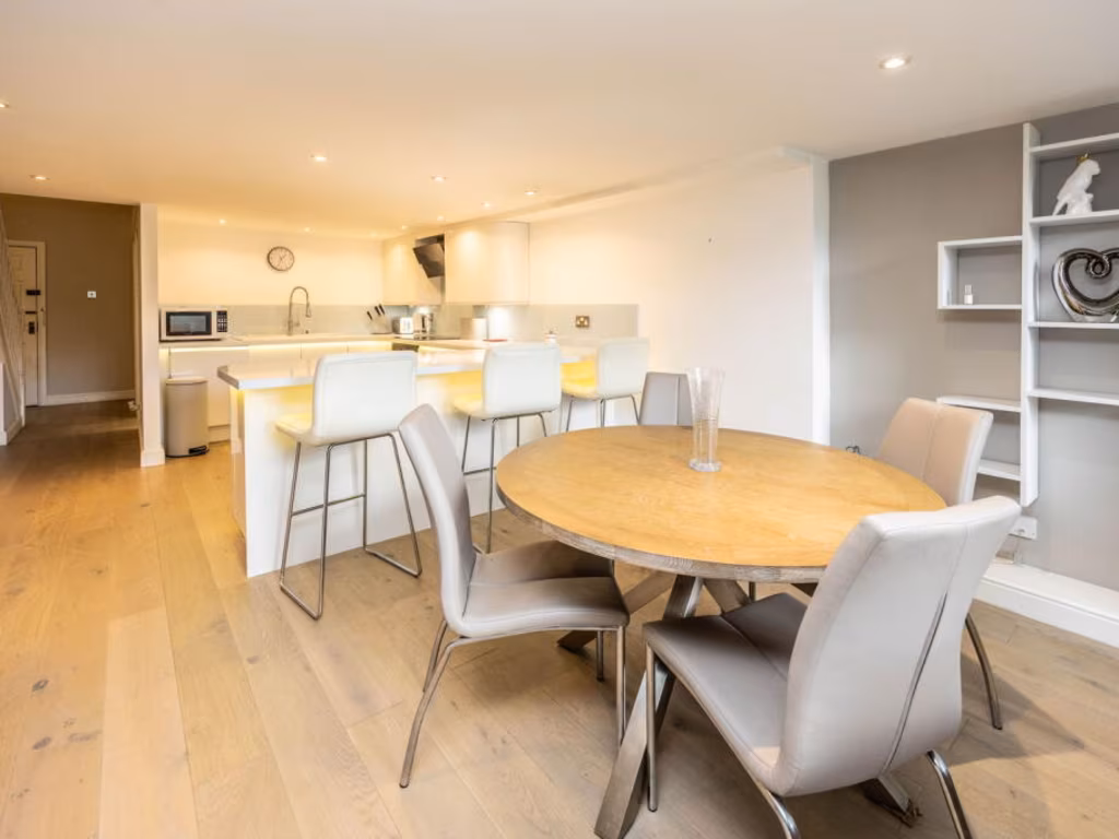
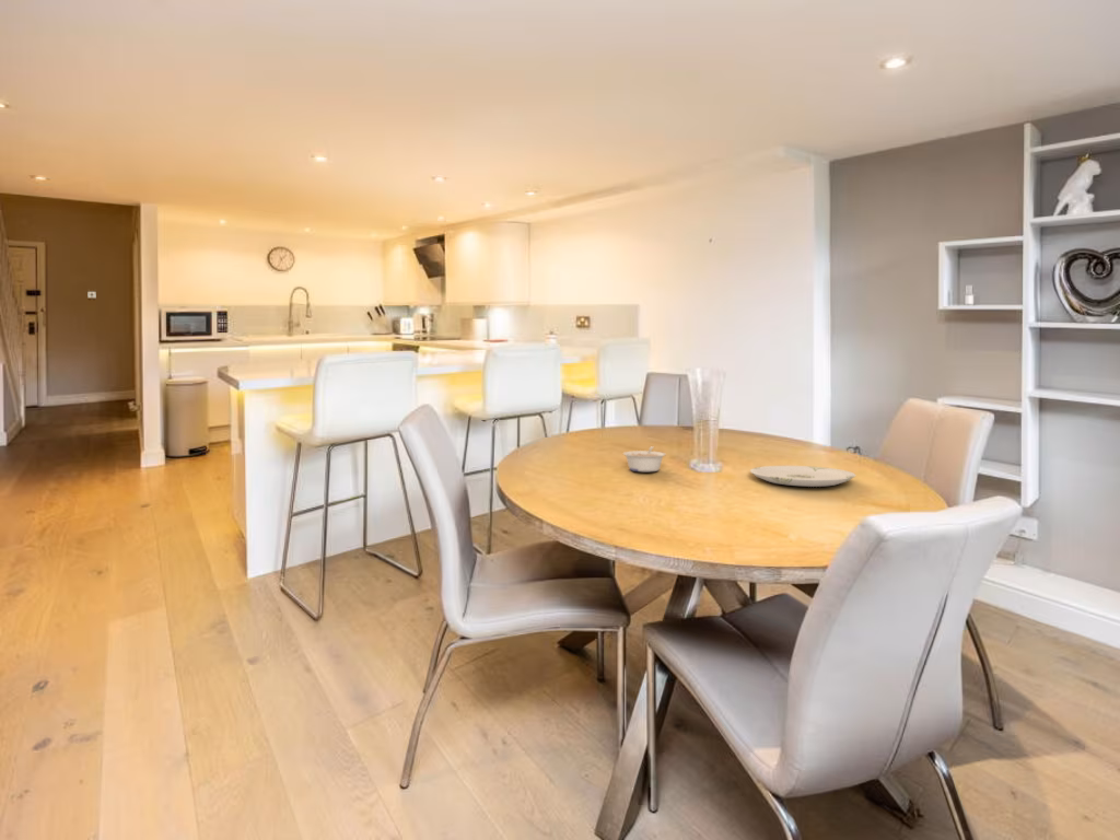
+ plate (801, 476)
+ legume (643, 459)
